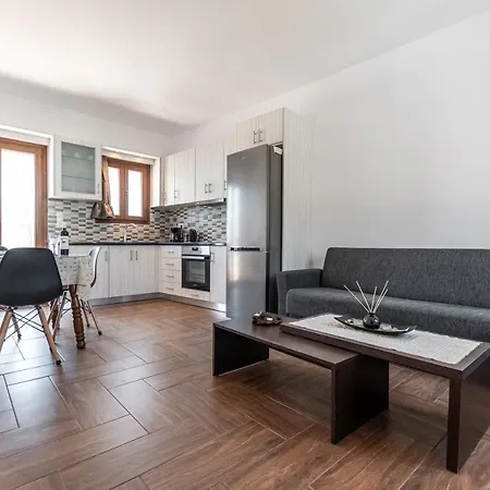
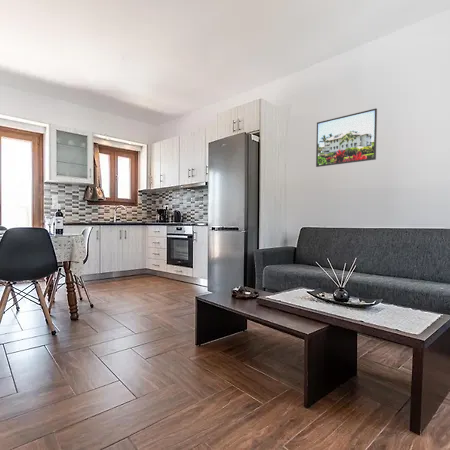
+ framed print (344, 139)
